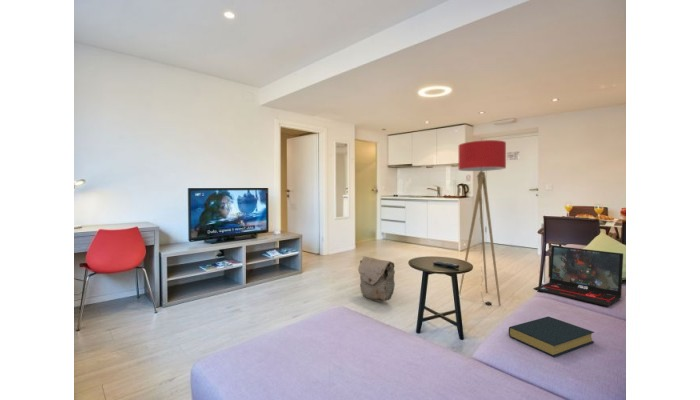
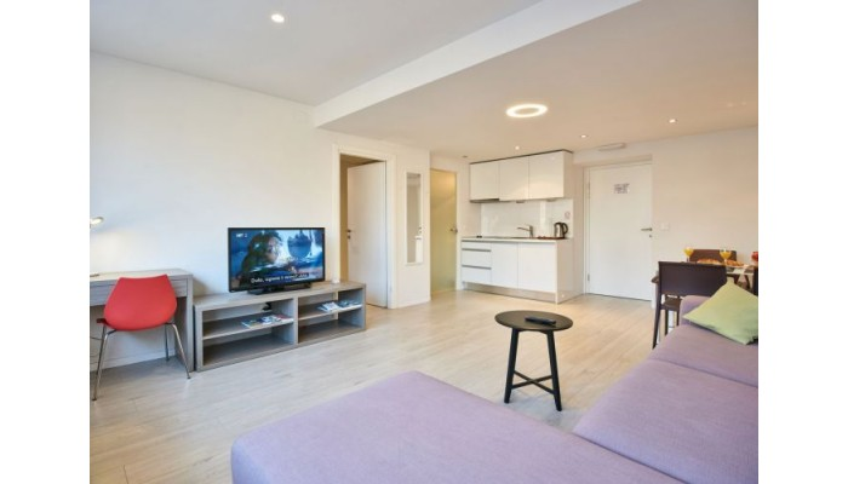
- laptop (576, 272)
- floor lamp (481, 221)
- hardback book (550, 334)
- bag (374, 279)
